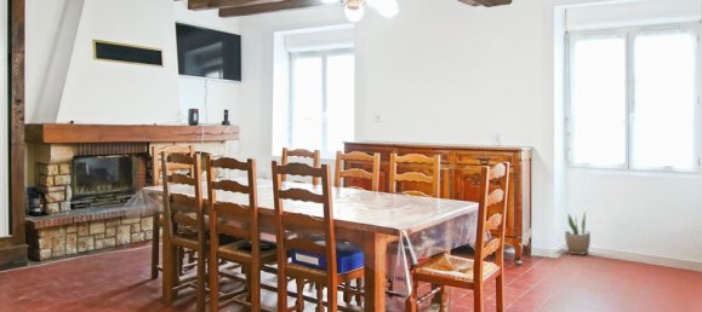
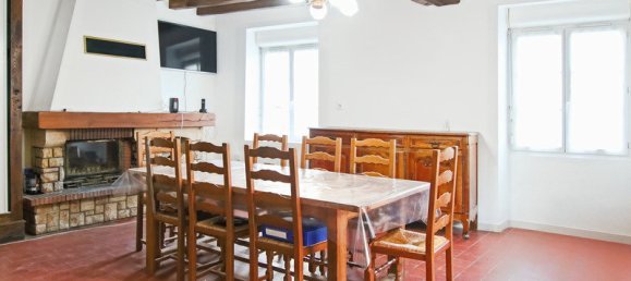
- potted plant (577, 231)
